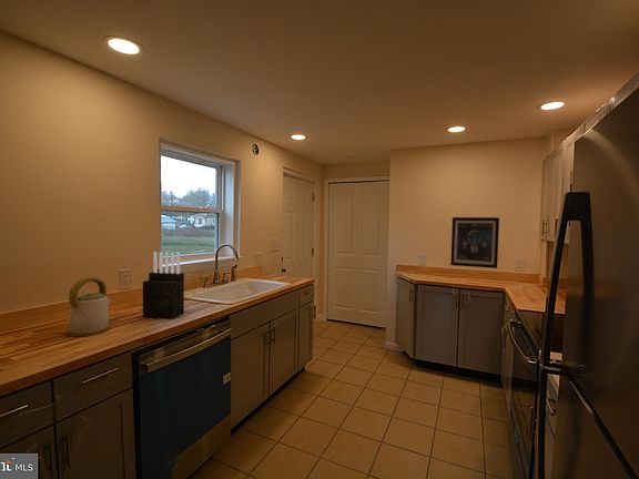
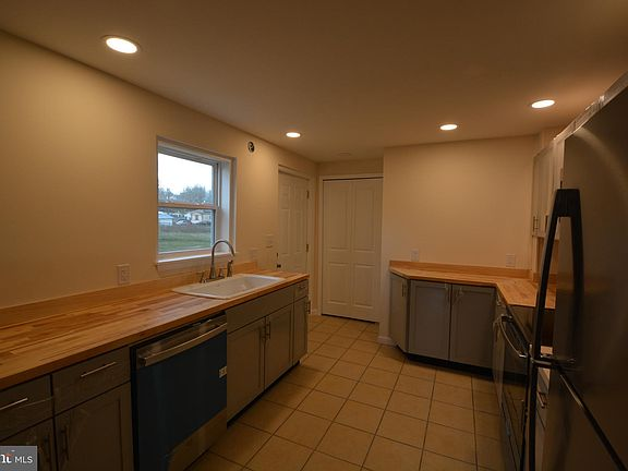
- wall art (474, 242)
- knife block (162, 284)
- kettle (92, 303)
